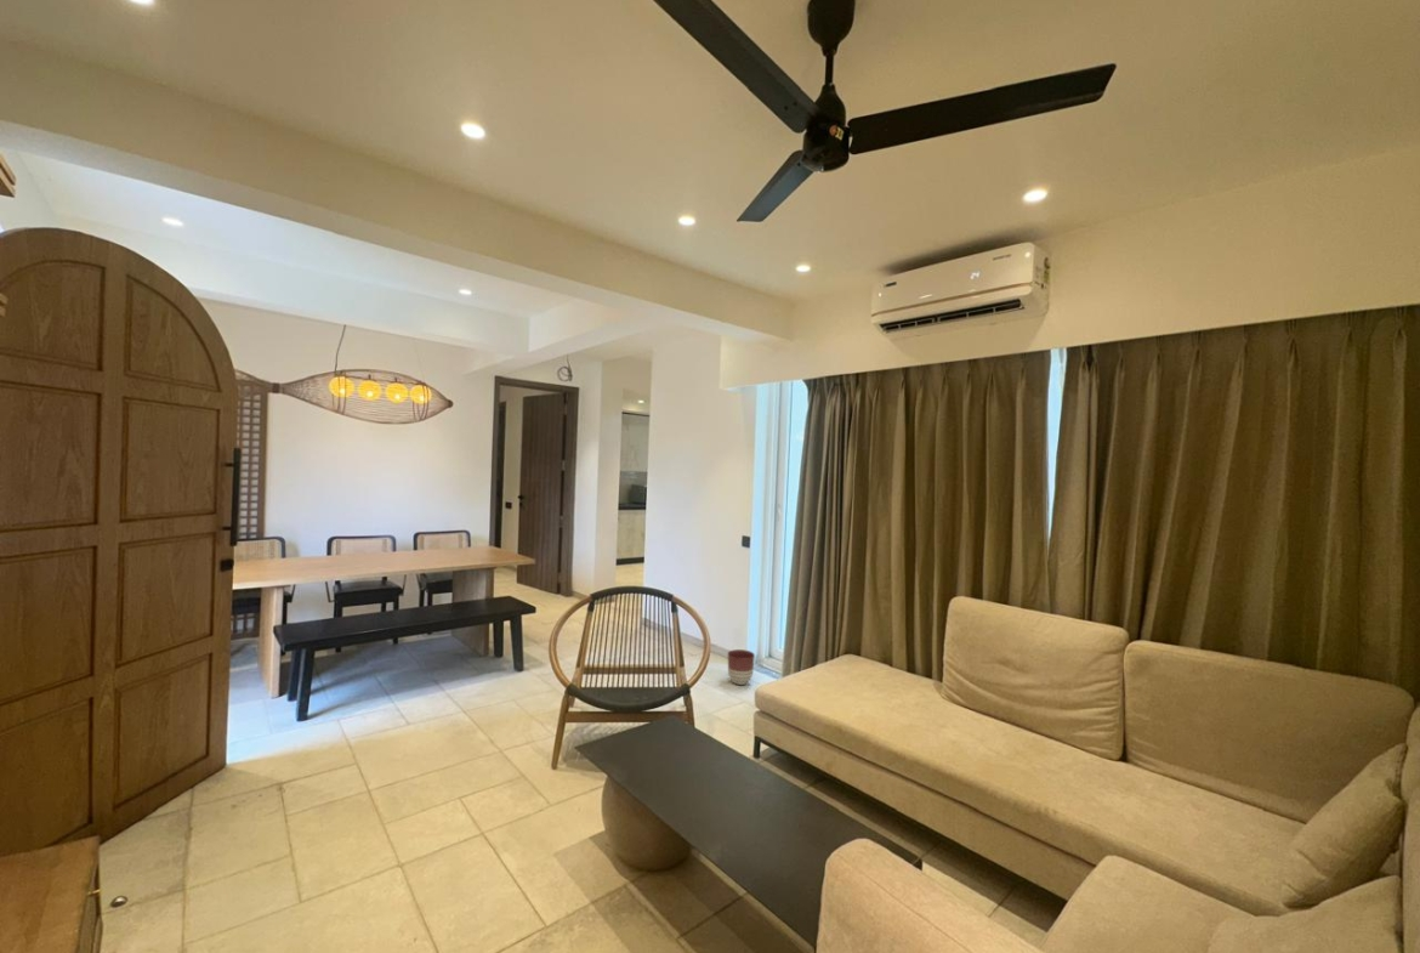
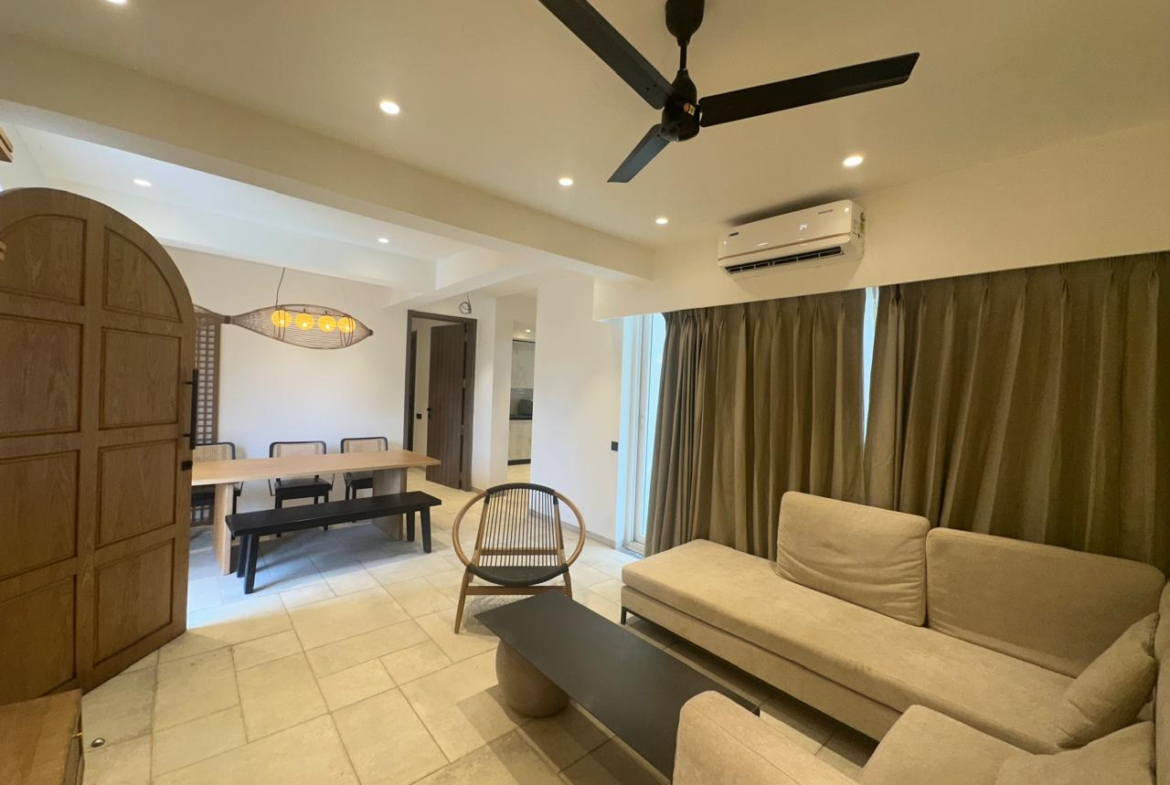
- planter (740, 668)
